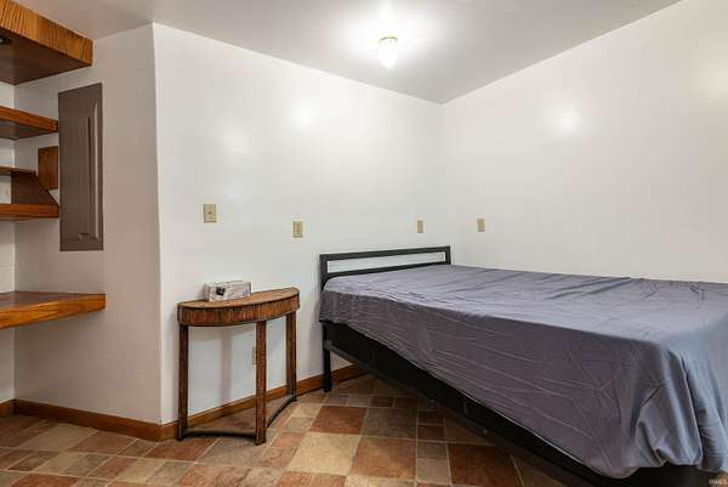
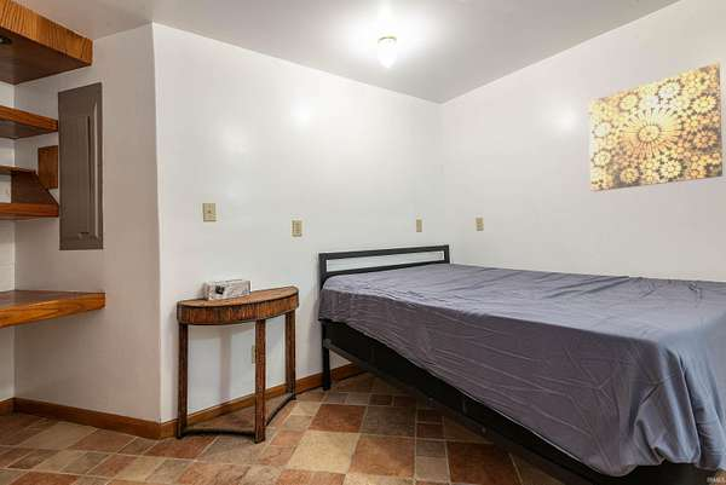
+ wall art (647, 134)
